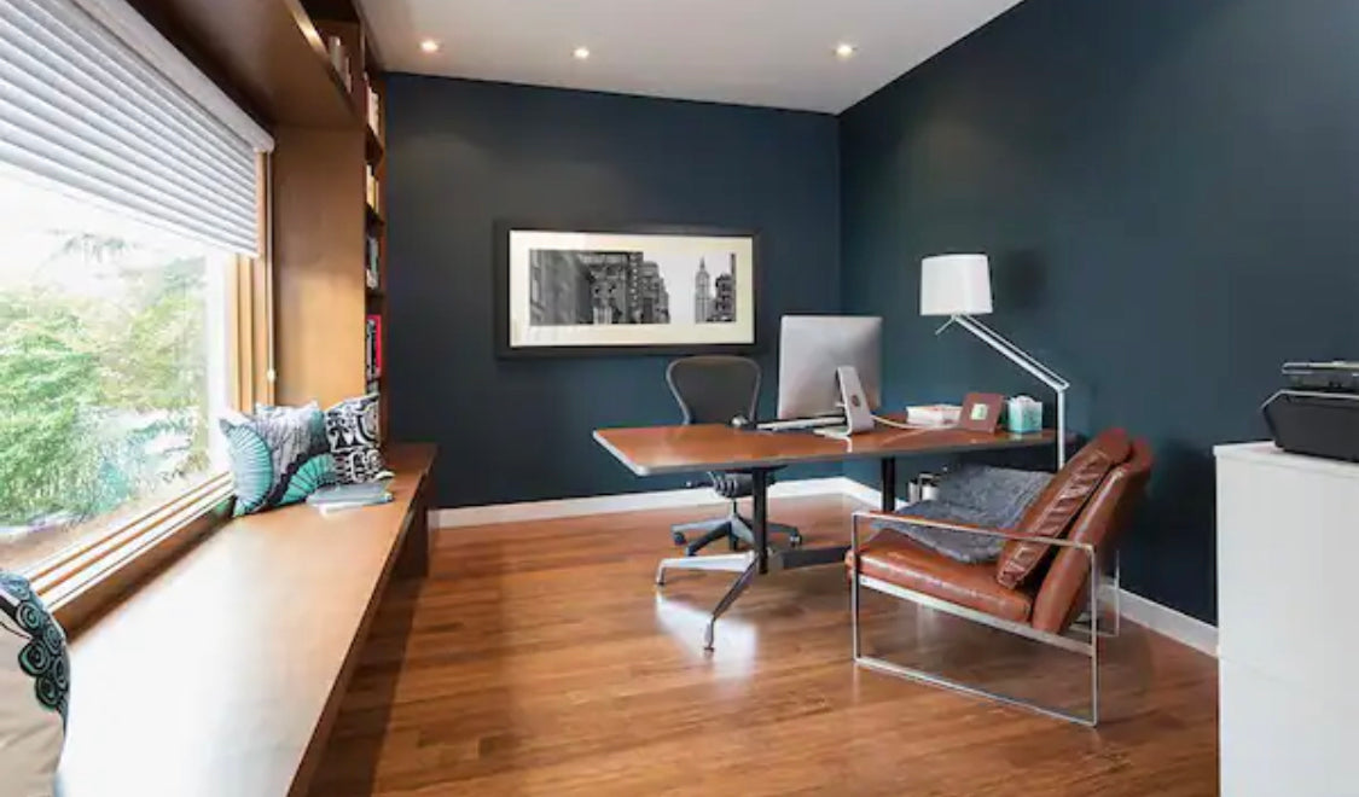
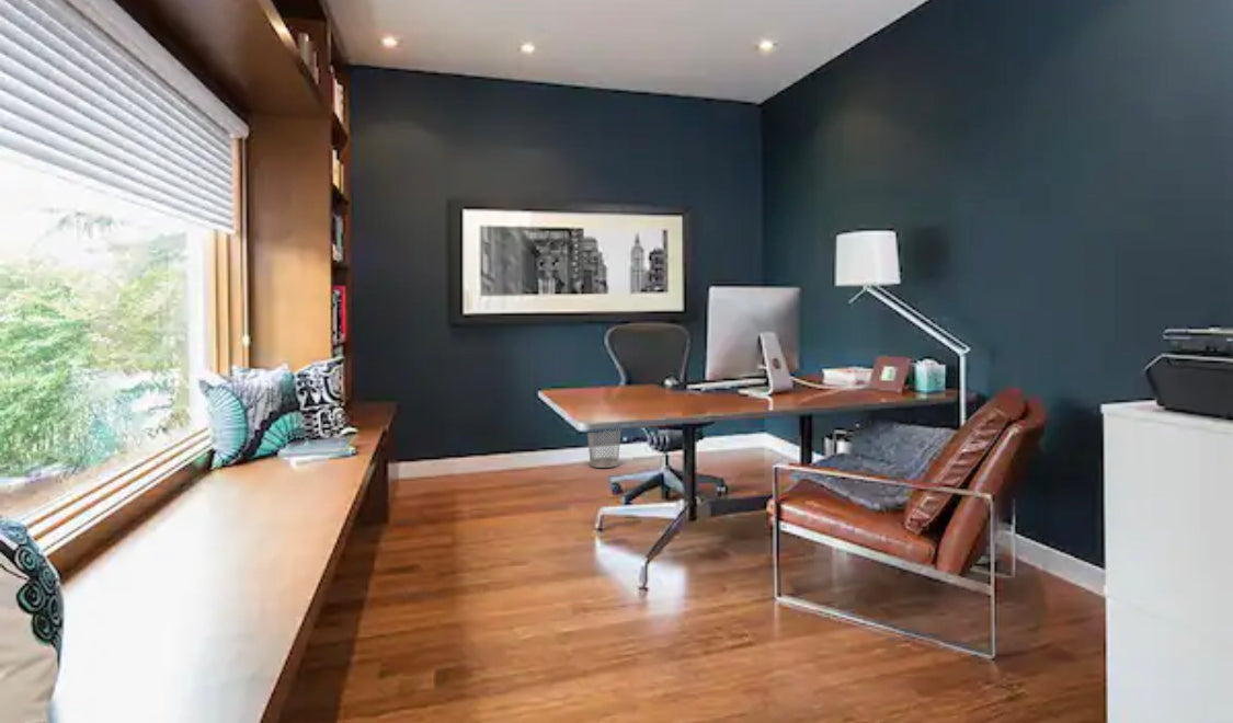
+ wastebasket (604, 444)
